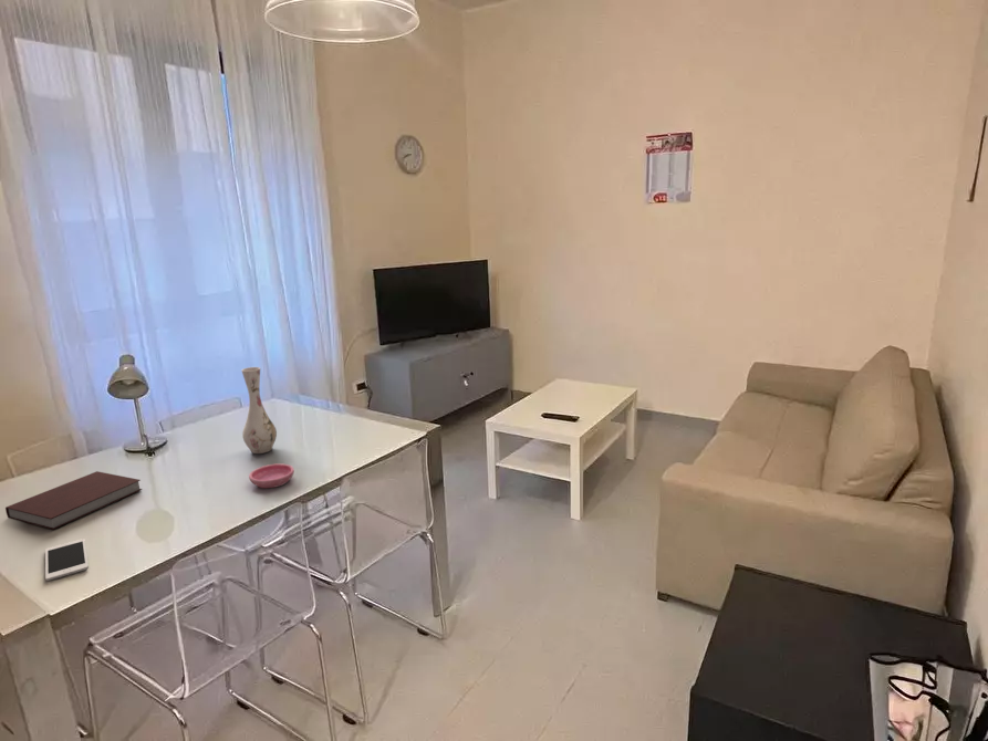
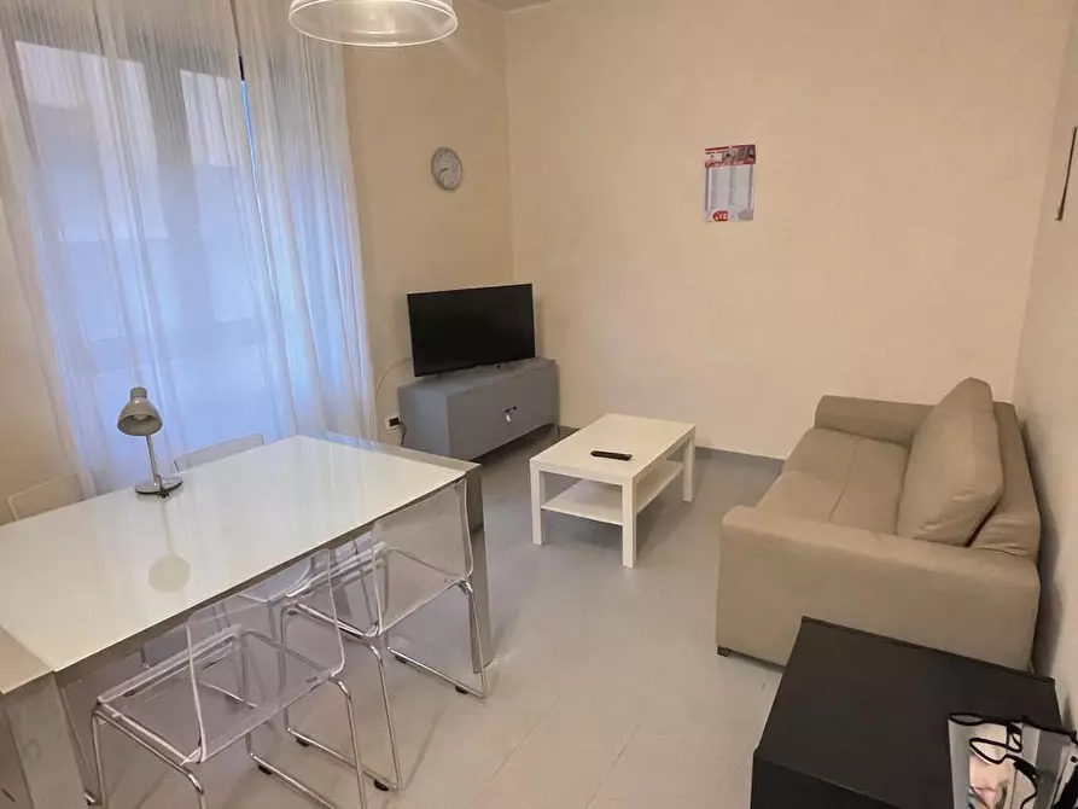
- notebook (76, 498)
- cell phone (65, 559)
- vase (256, 410)
- saucer (272, 477)
